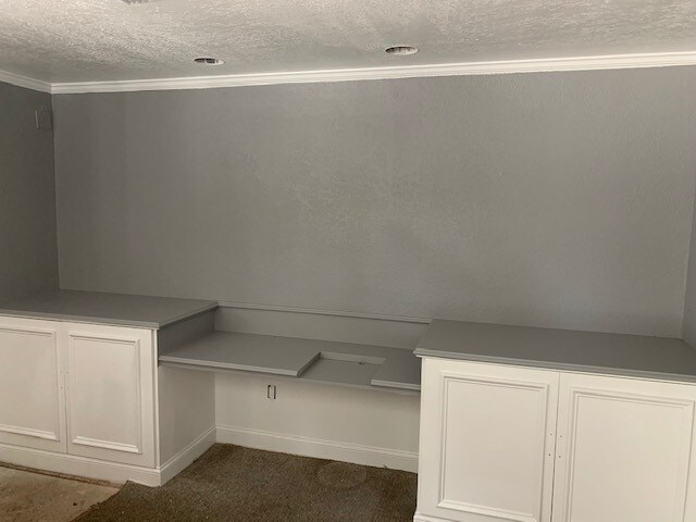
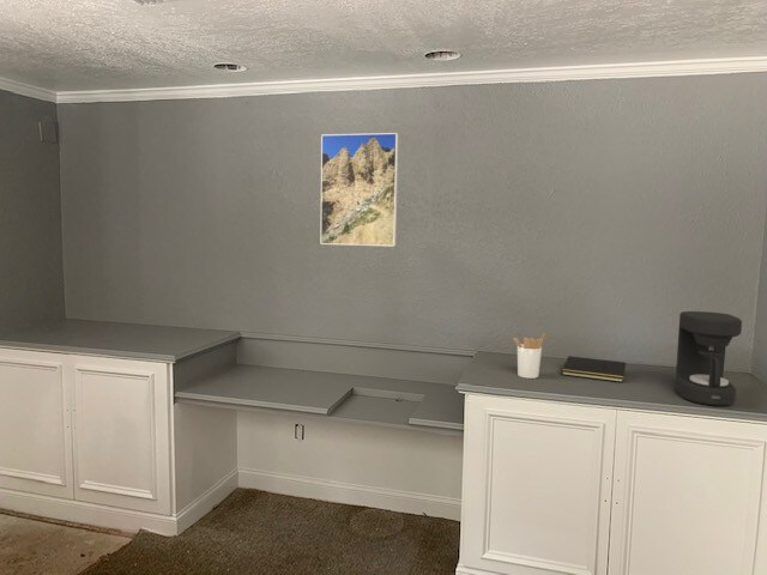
+ utensil holder (530, 355)
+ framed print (358, 189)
+ notepad (593, 368)
+ coffee maker (708, 356)
